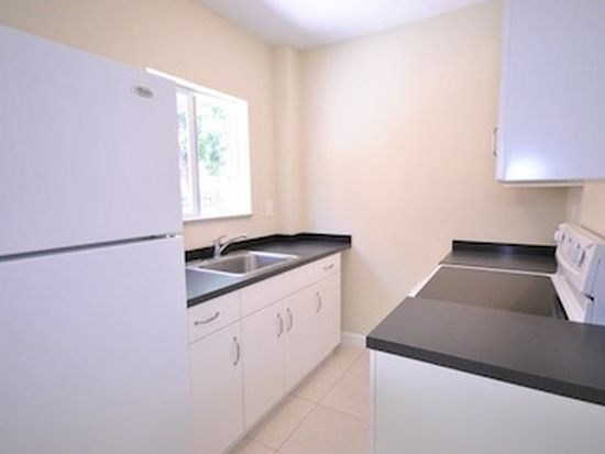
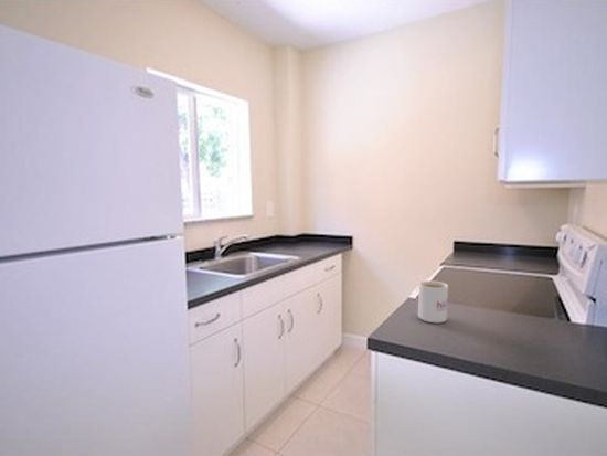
+ mug (433, 299)
